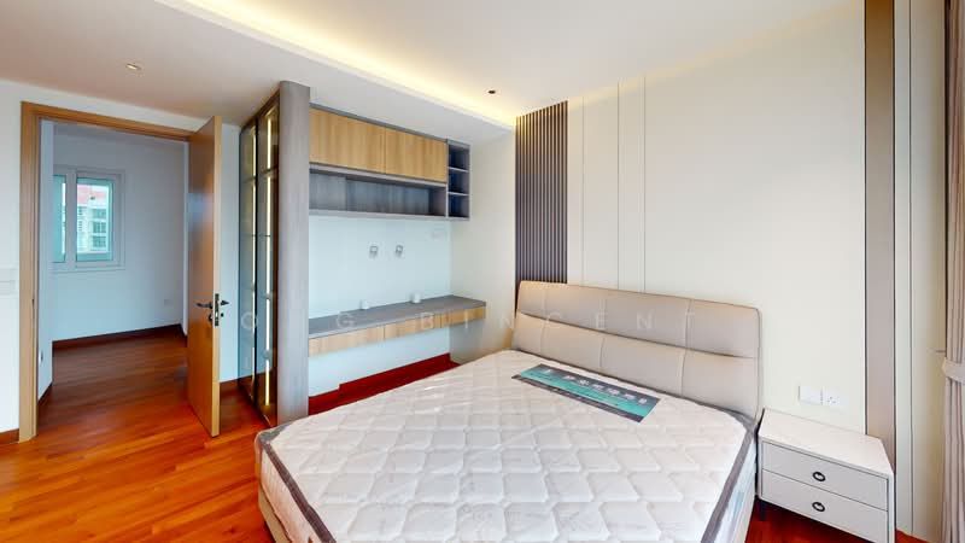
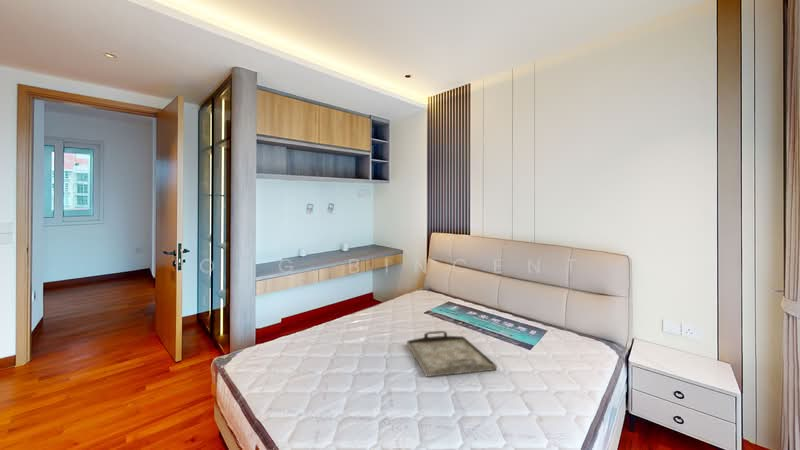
+ serving tray (447, 349)
